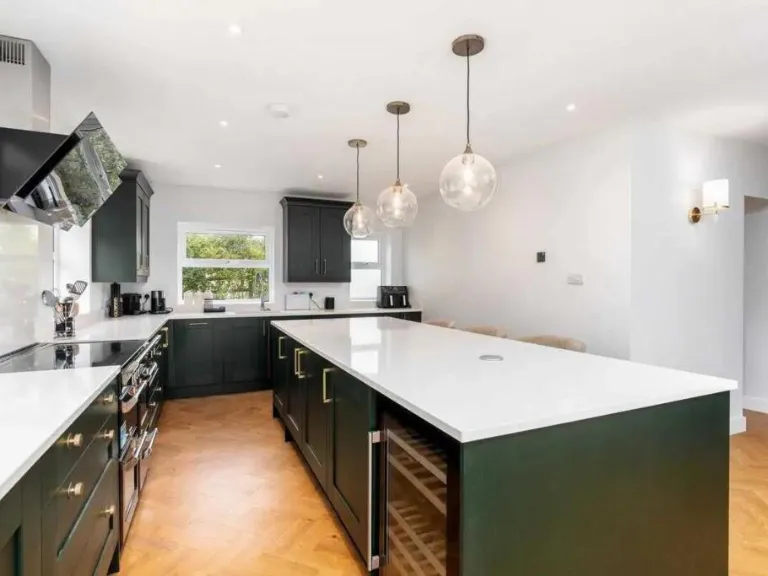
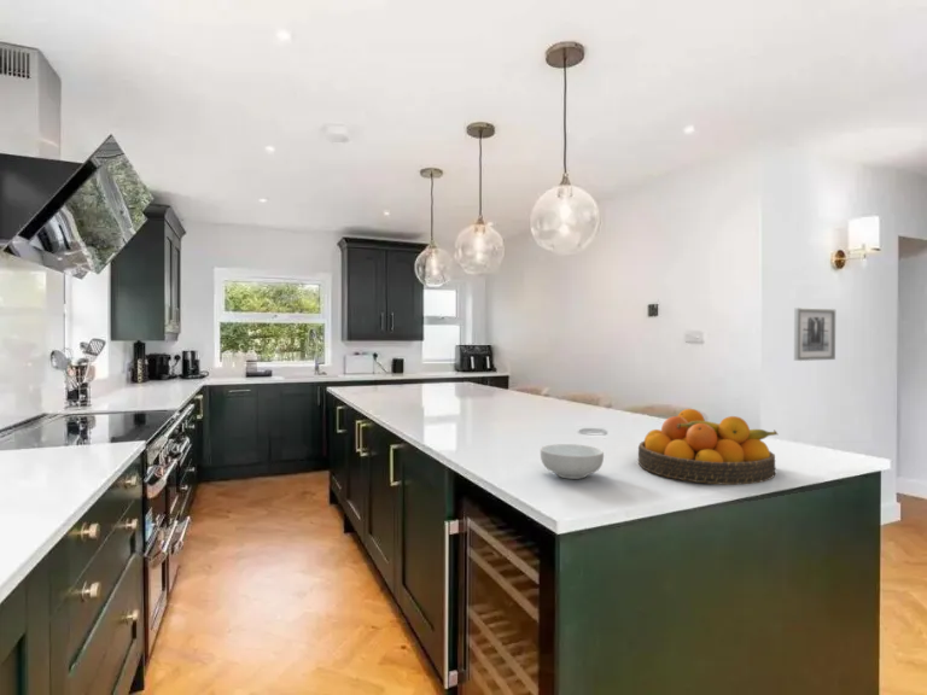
+ cereal bowl (571, 462)
+ wall art (815, 334)
+ fruit bowl (702, 440)
